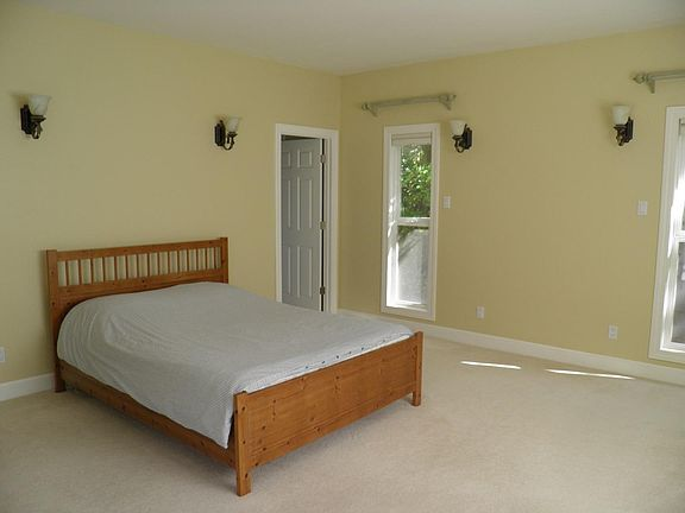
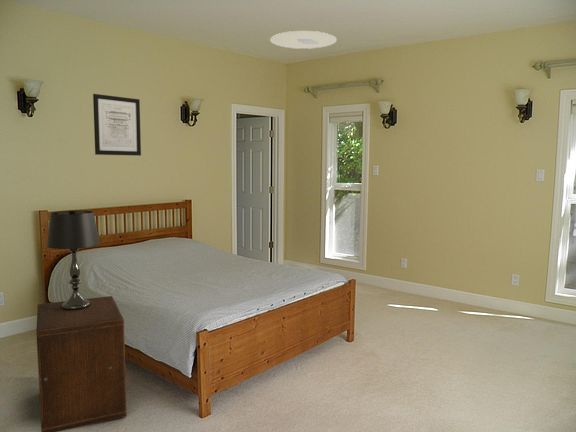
+ ceiling light (303, 36)
+ nightstand (80, 358)
+ wall art (118, 126)
+ table lamp (74, 259)
